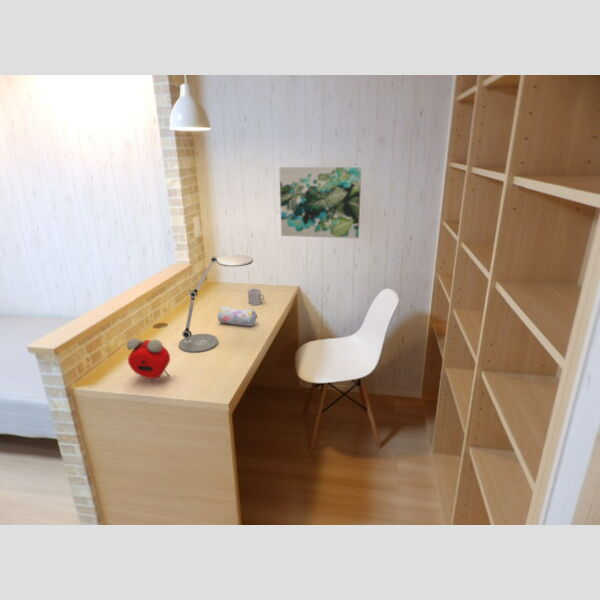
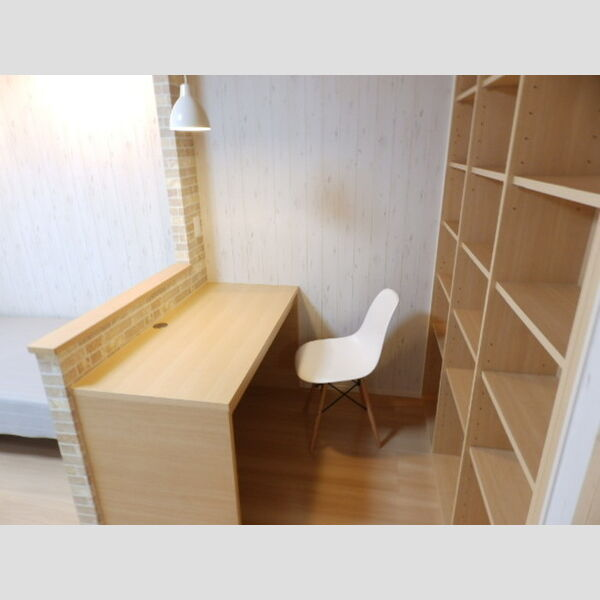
- wall art (319, 202)
- pencil case (236, 316)
- cup (256, 296)
- desk lamp (196, 296)
- alarm clock (148, 359)
